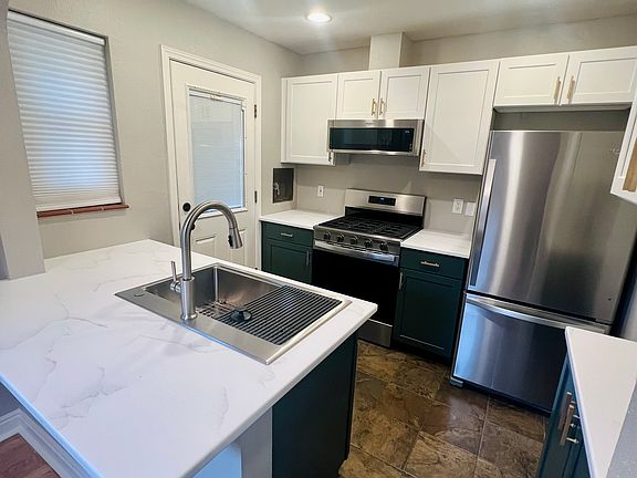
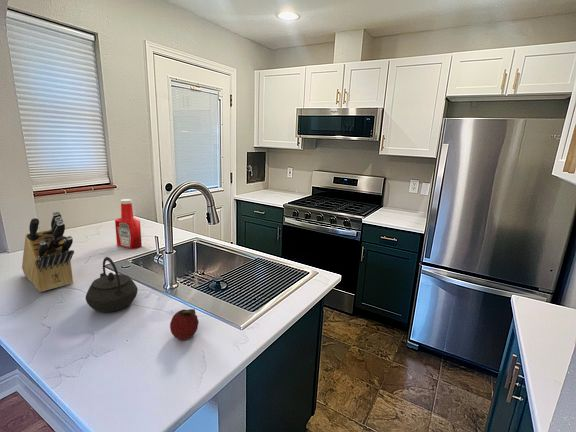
+ fruit (185, 322)
+ soap bottle (127, 223)
+ kettle (110, 281)
+ knife block (45, 245)
